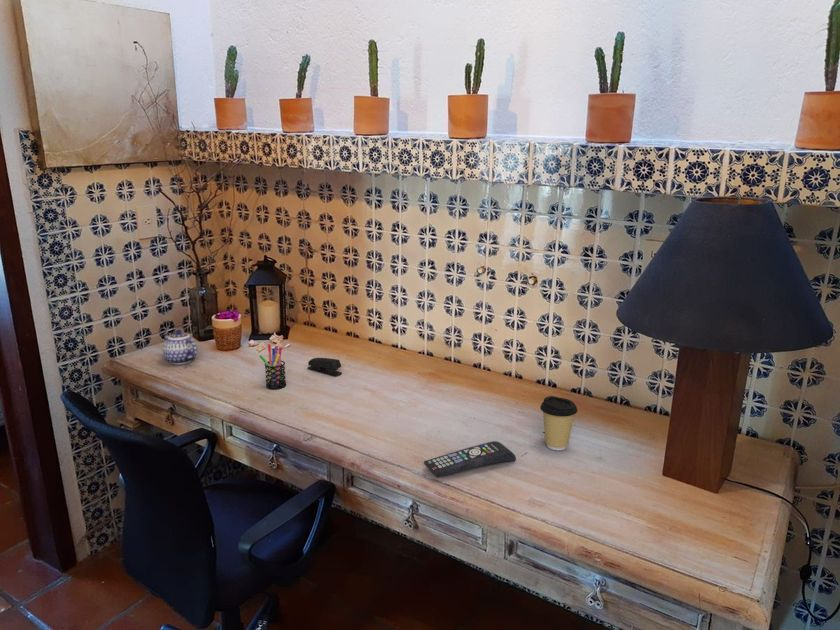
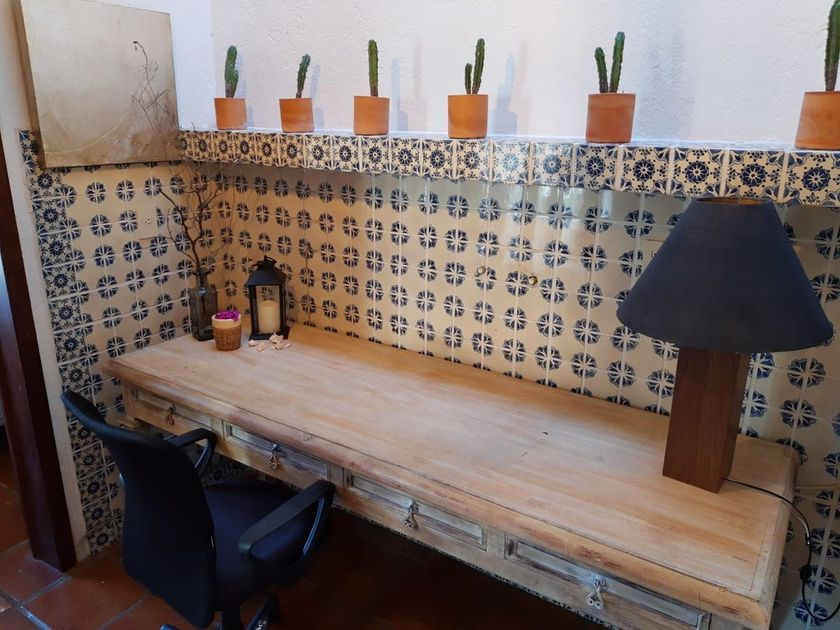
- coffee cup (557, 423)
- stapler (324, 364)
- pen holder (272, 366)
- teapot (179, 345)
- remote control (470, 458)
